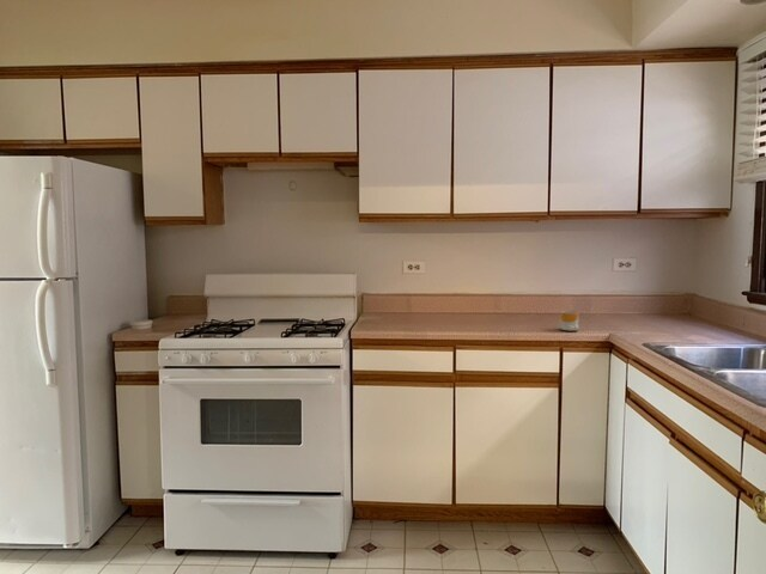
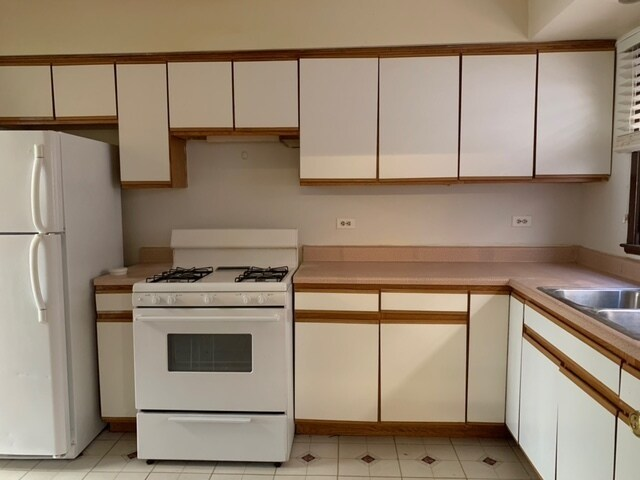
- mug (570, 320)
